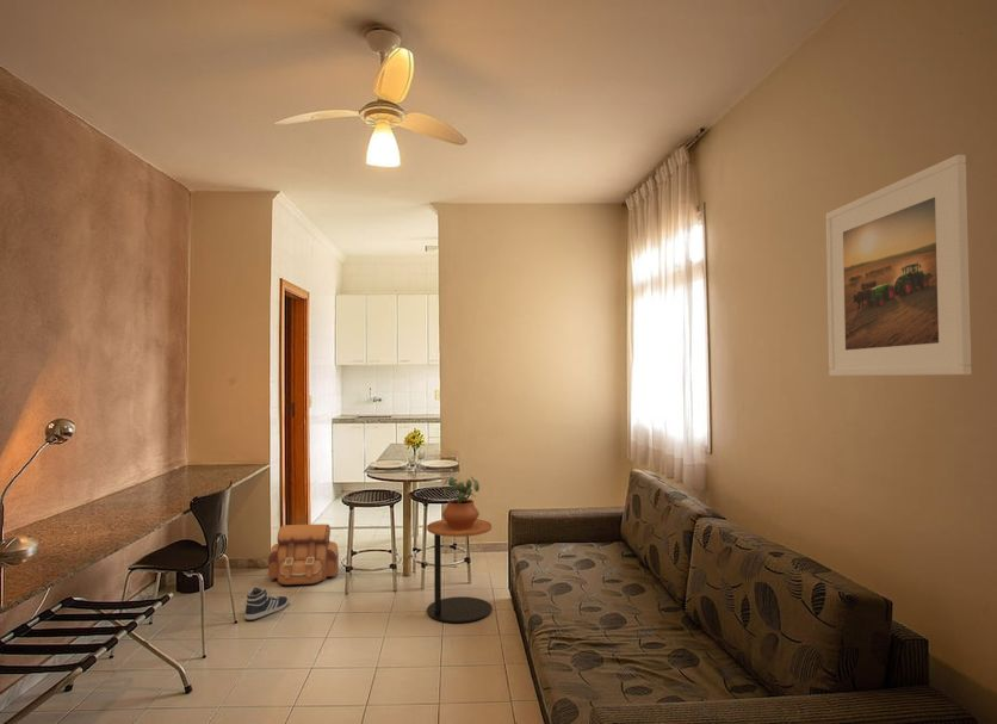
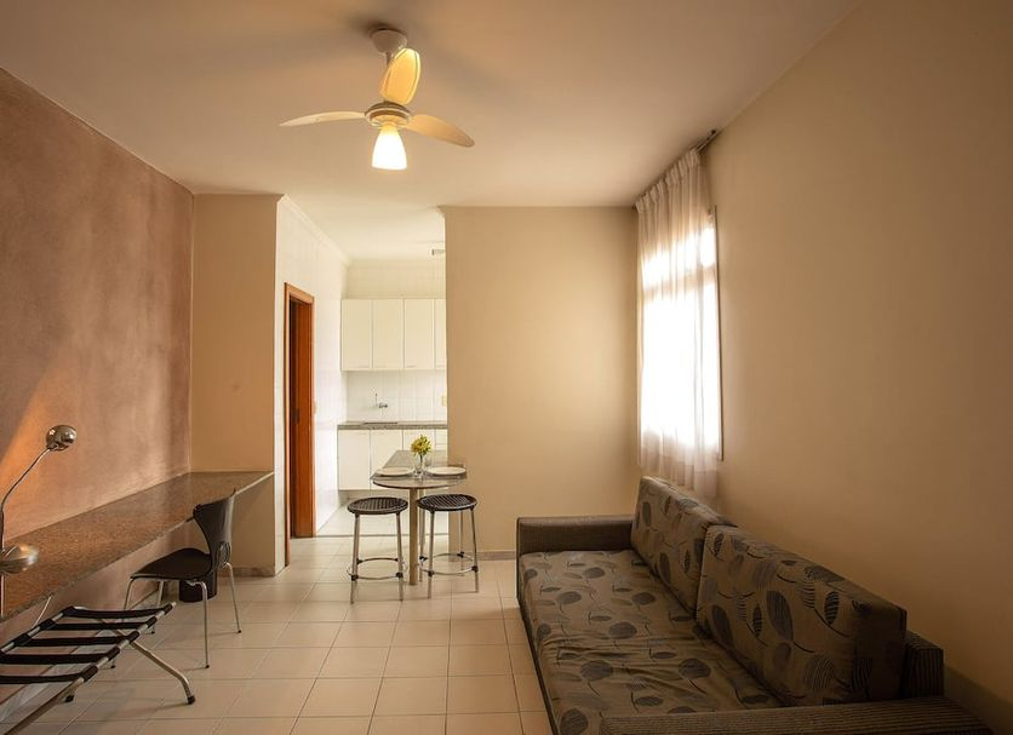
- backpack (304, 551)
- potted plant (458, 500)
- side table (440, 567)
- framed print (887, 280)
- sneaker (267, 598)
